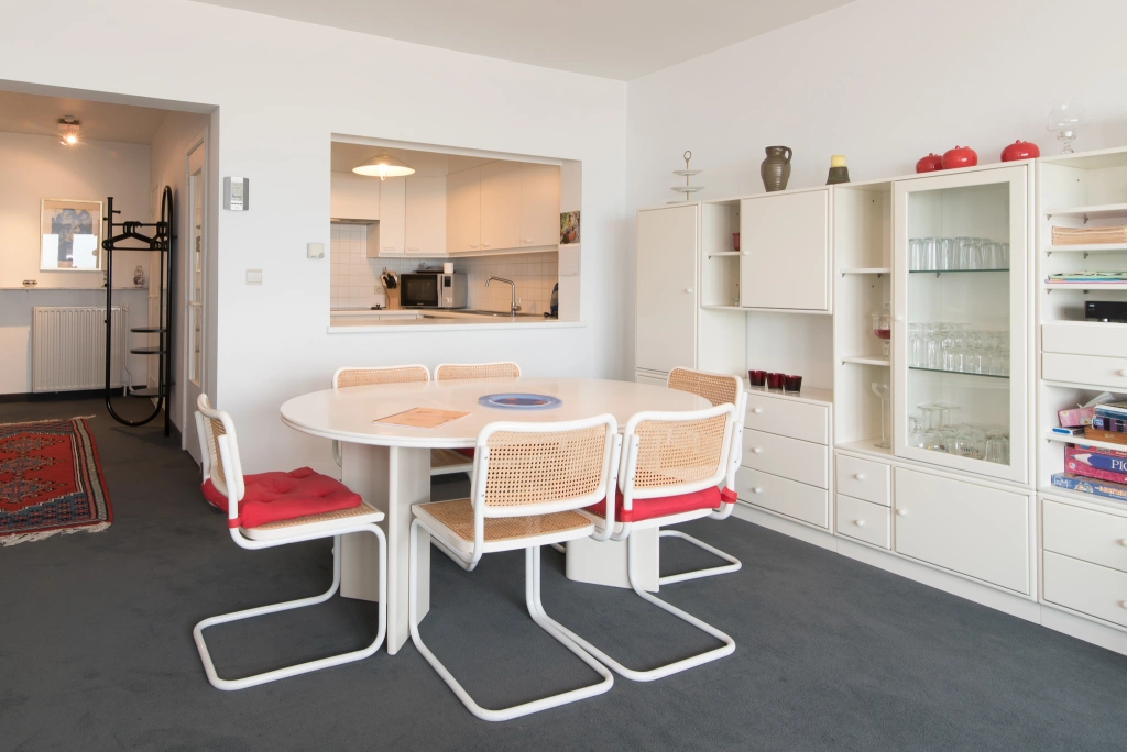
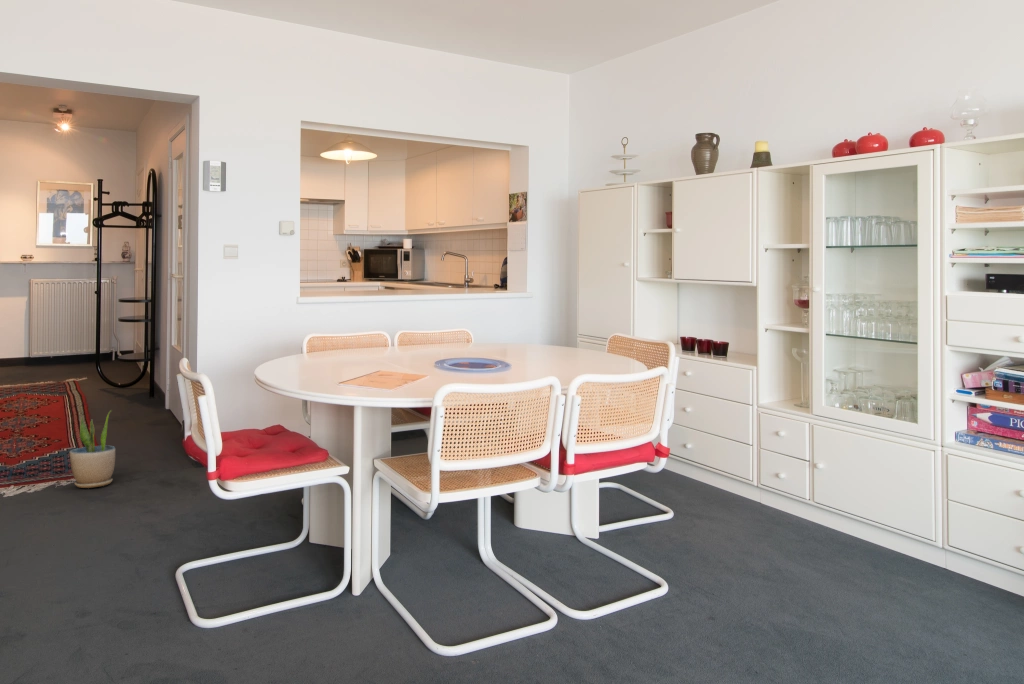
+ potted plant (92, 447)
